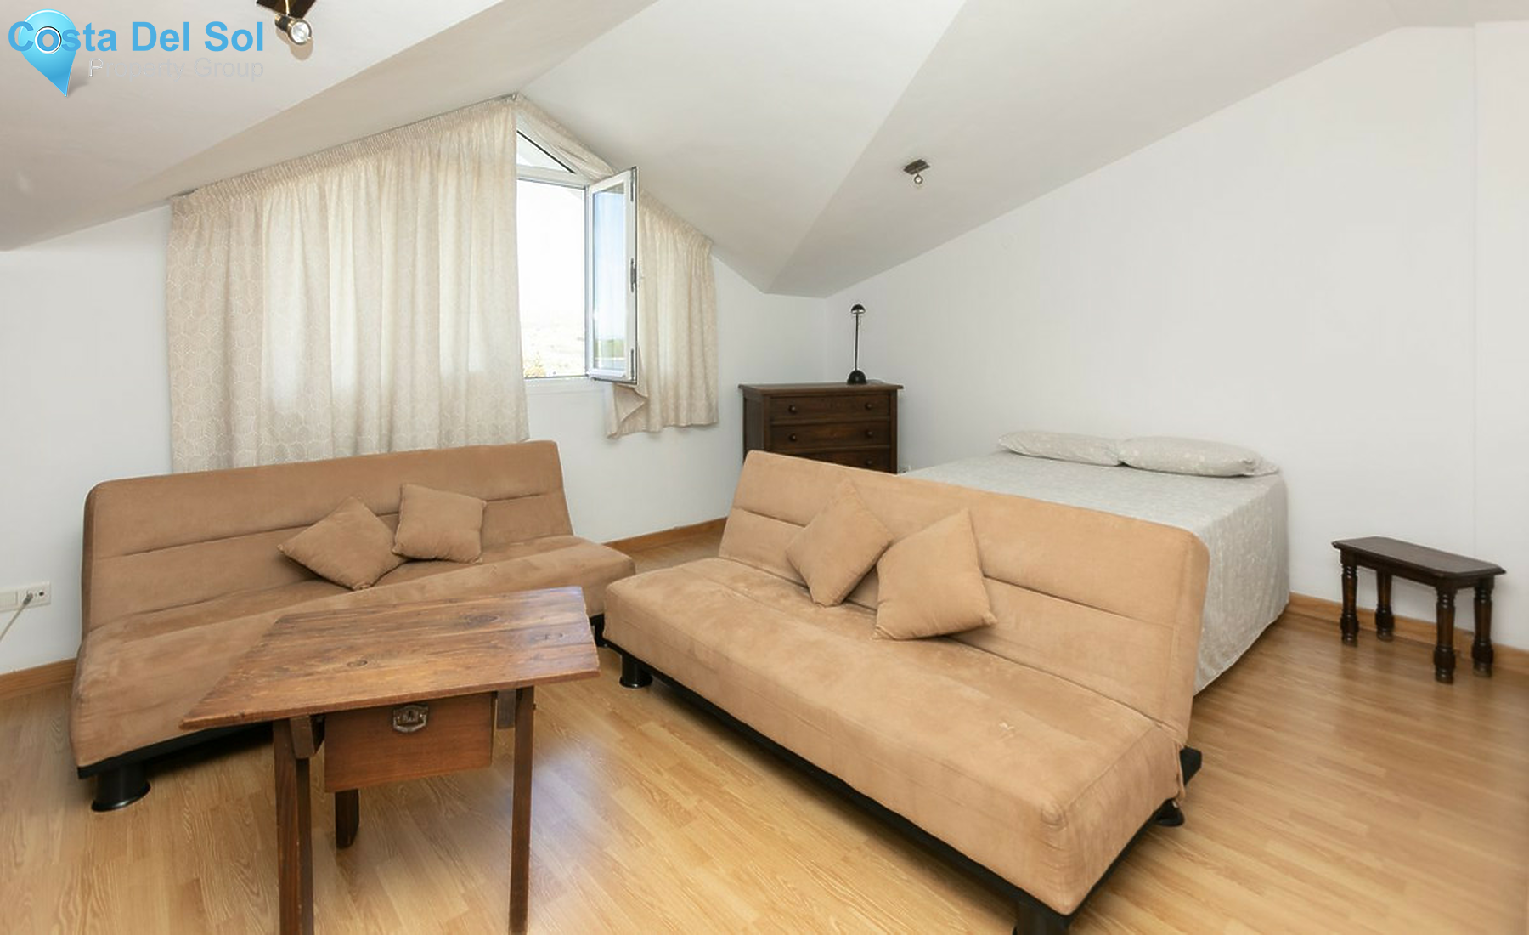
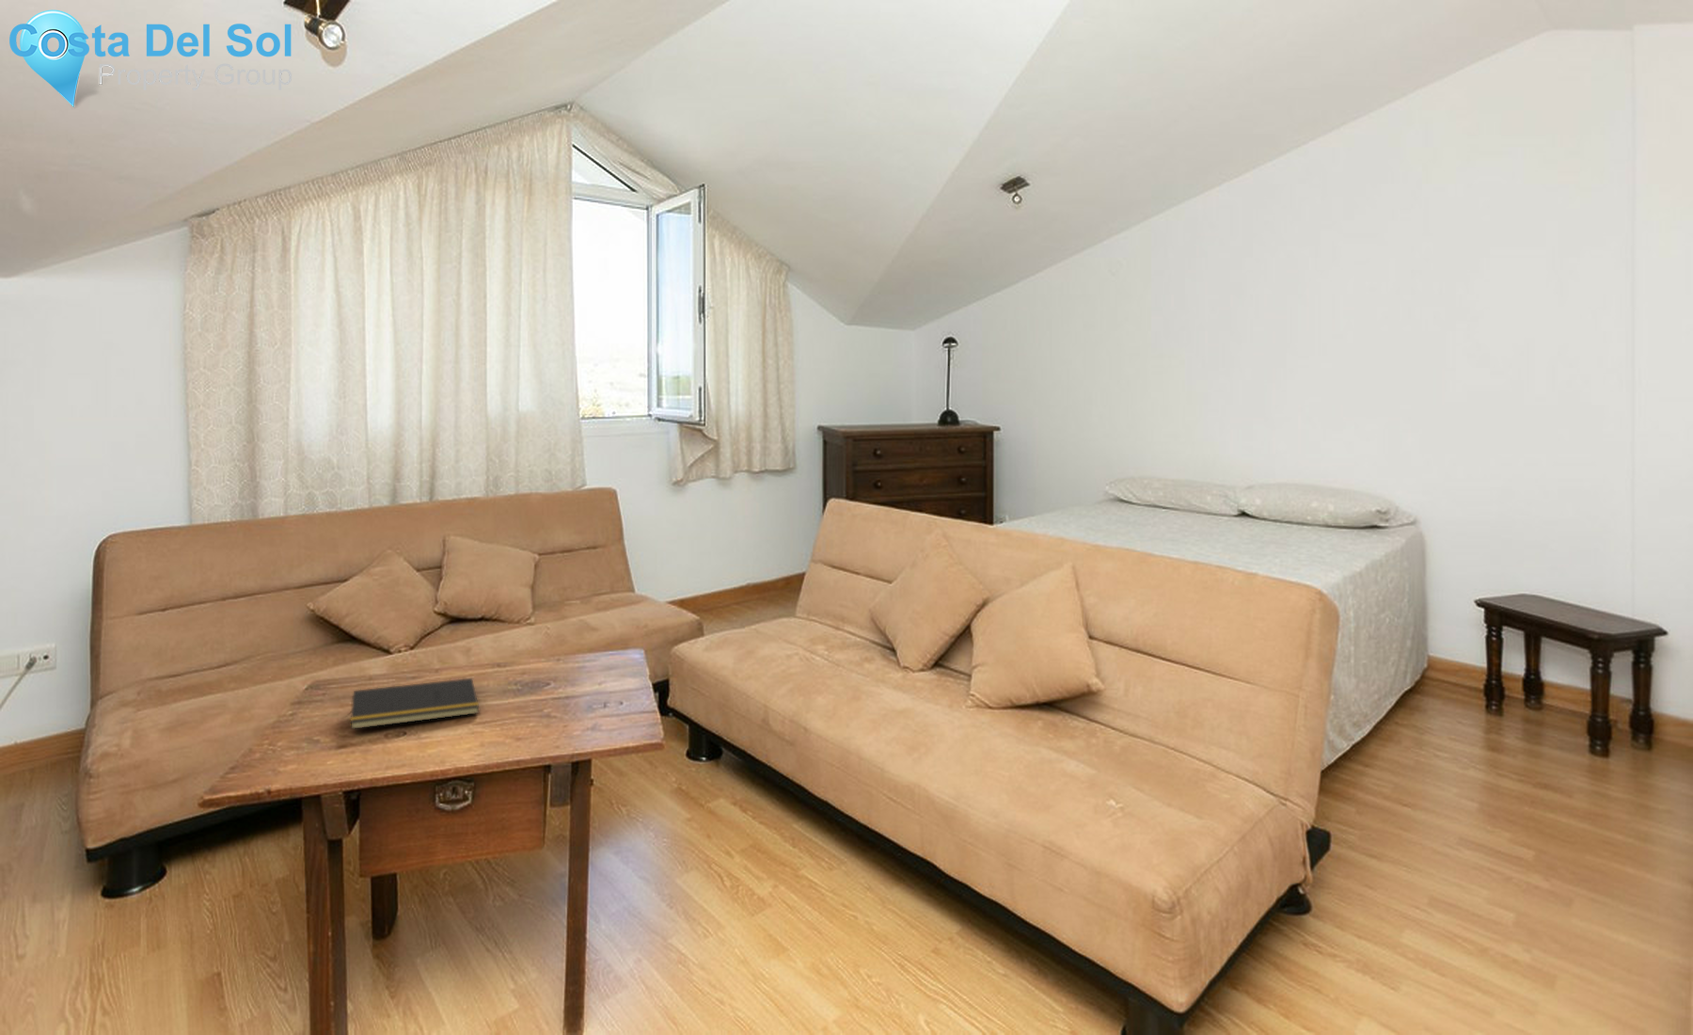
+ notepad (416, 701)
